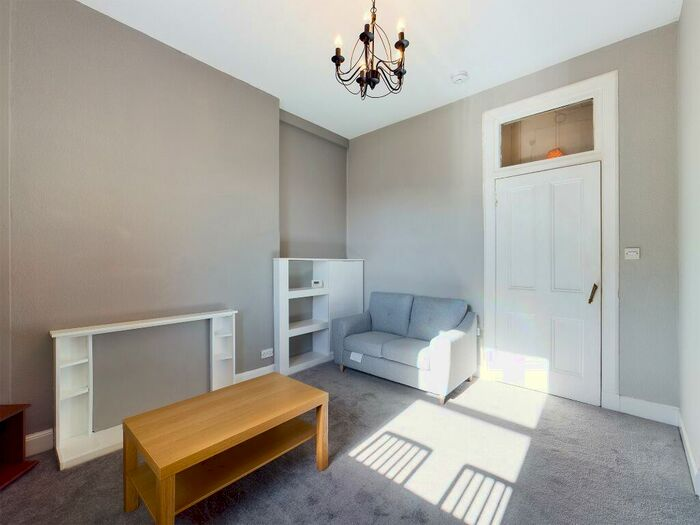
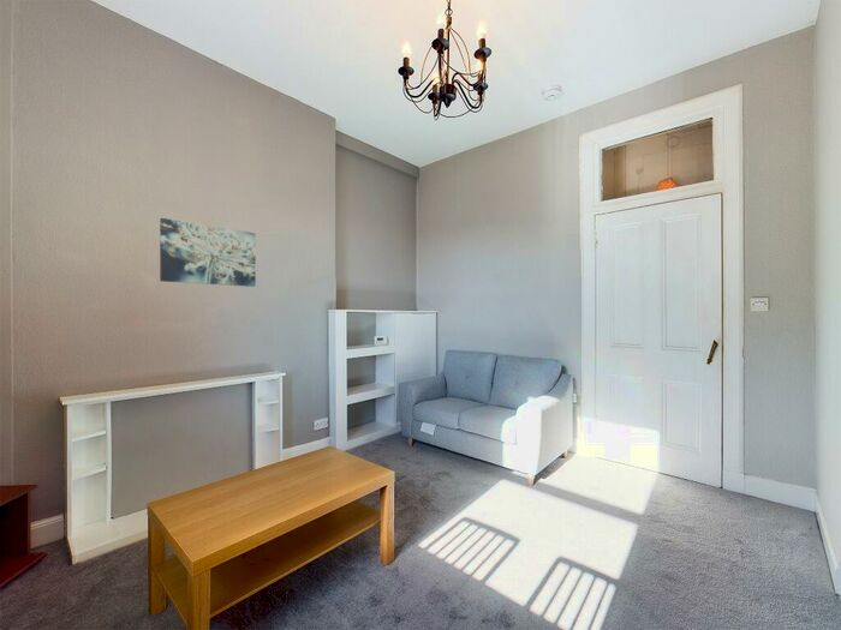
+ wall art (211, 254)
